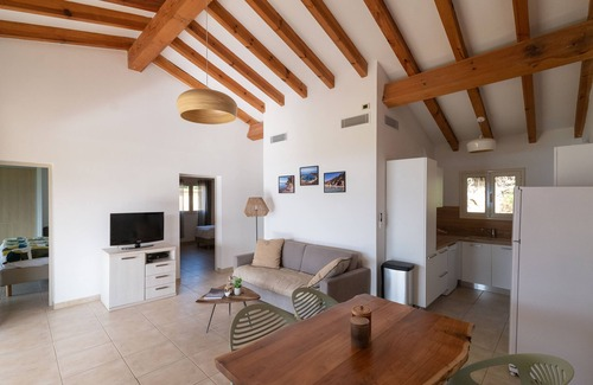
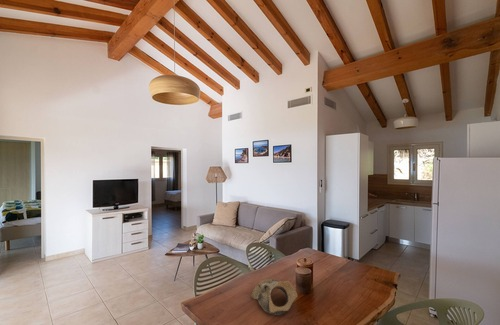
+ decorative bowl (272, 290)
